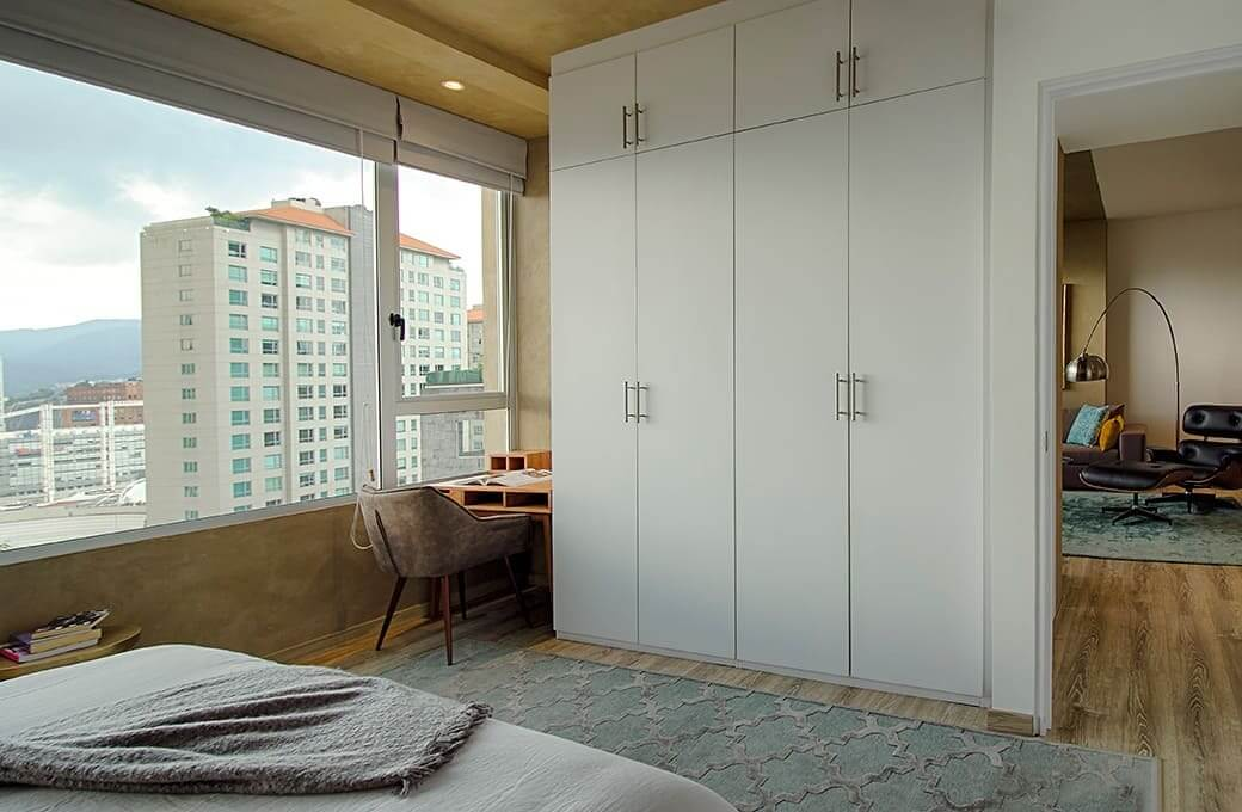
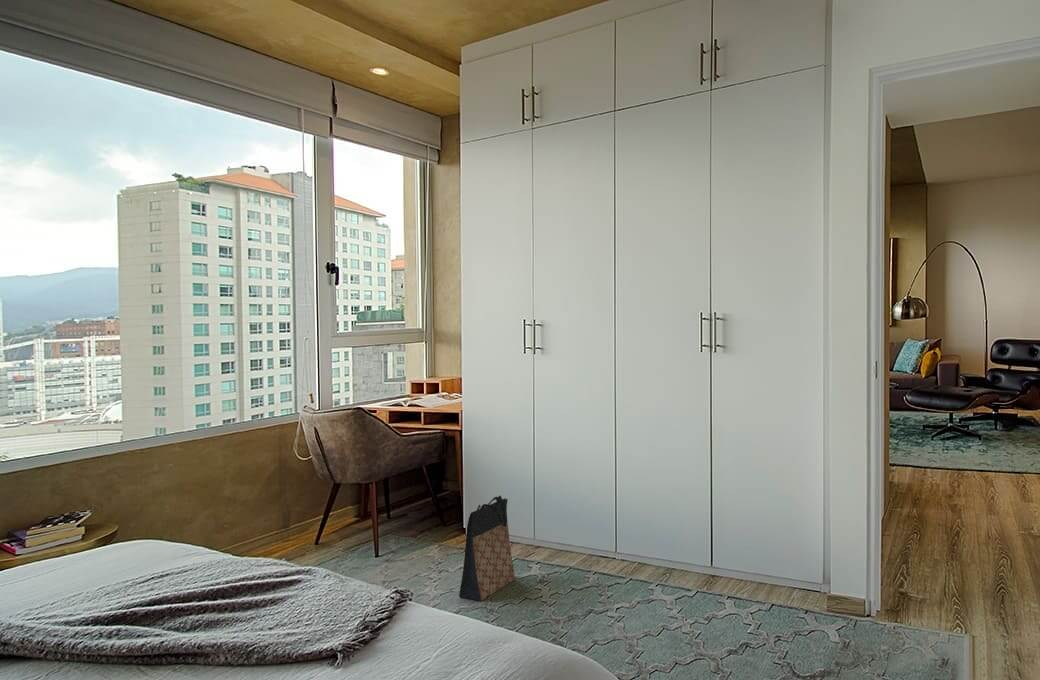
+ bag (489, 543)
